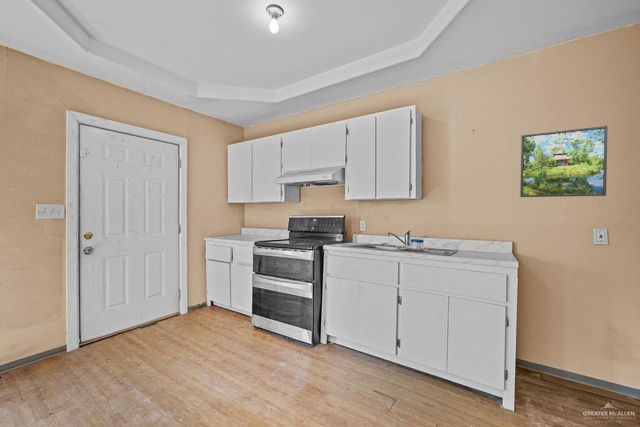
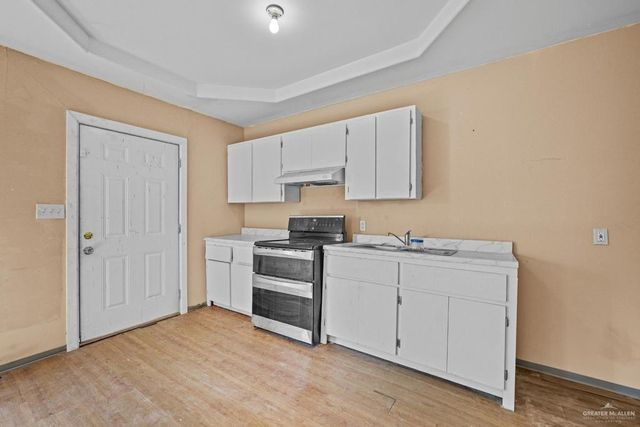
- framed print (560, 163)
